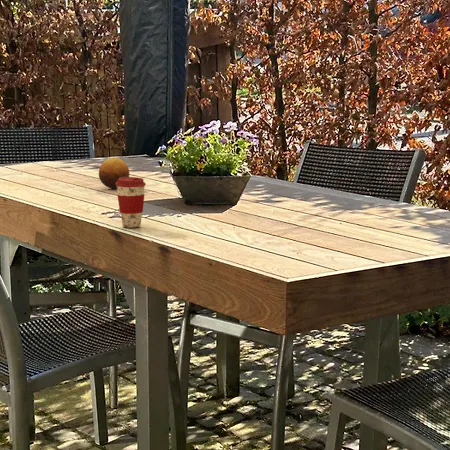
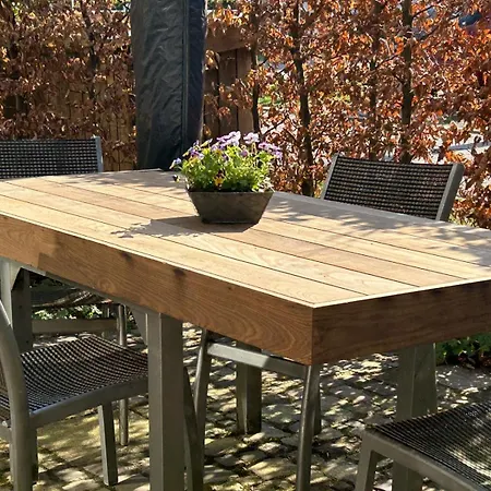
- fruit (114, 173)
- coffee cup (131, 202)
